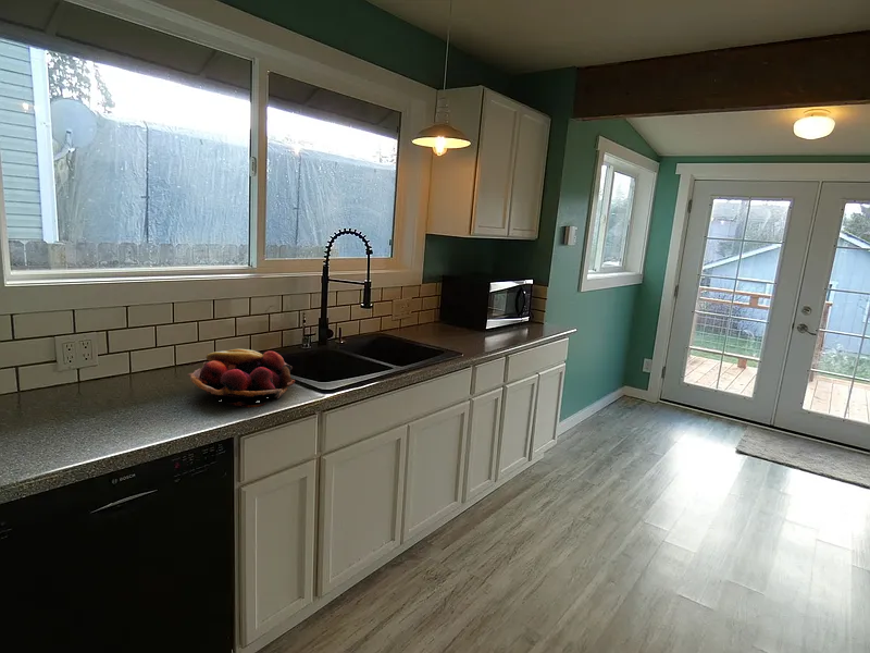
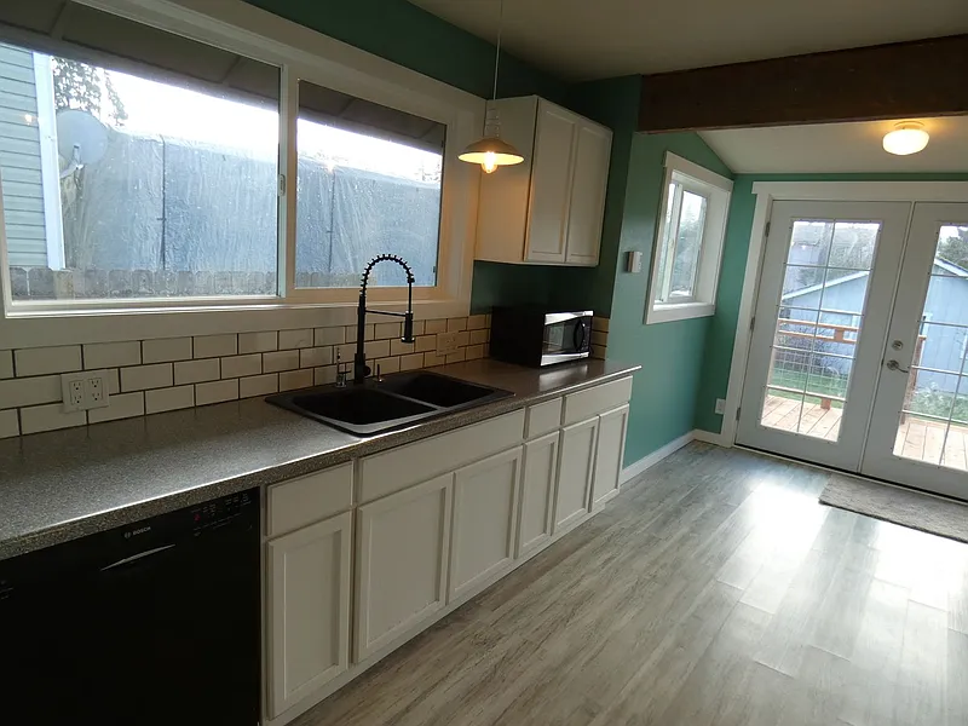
- fruit basket (244, 373)
